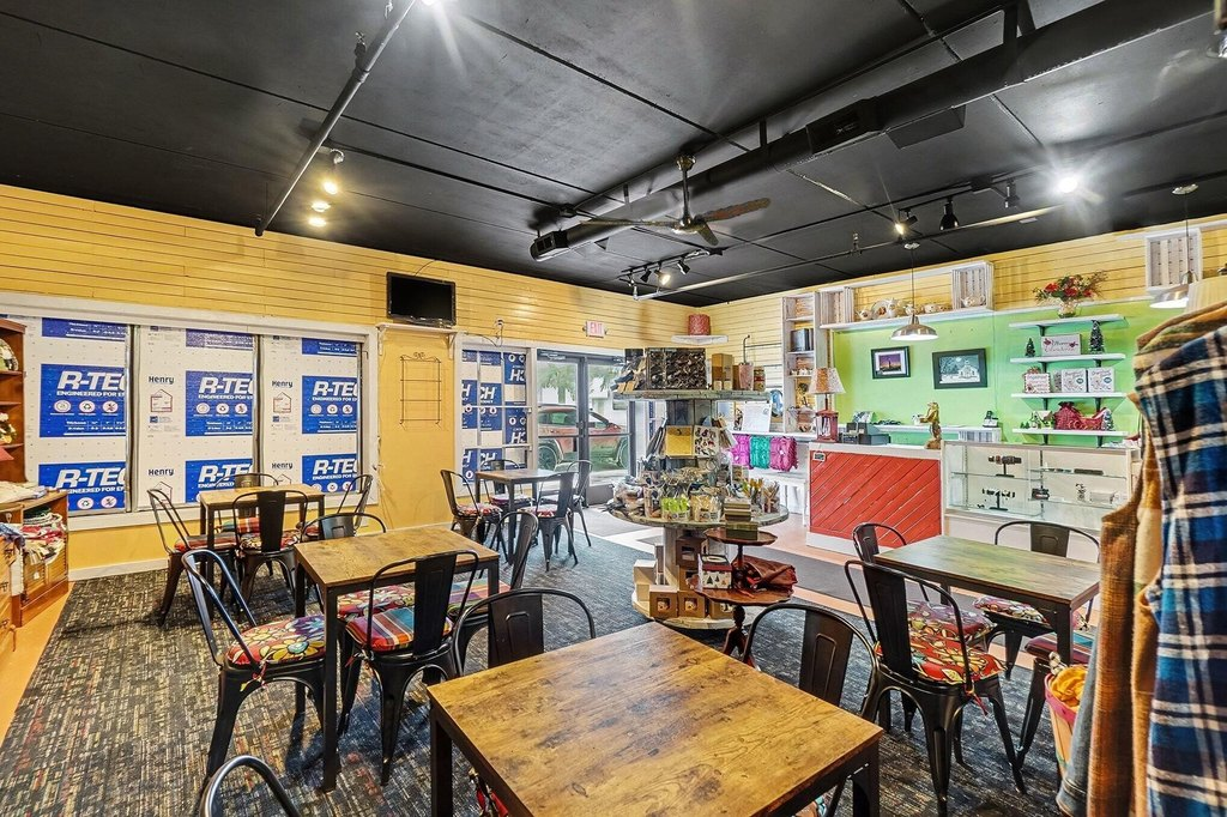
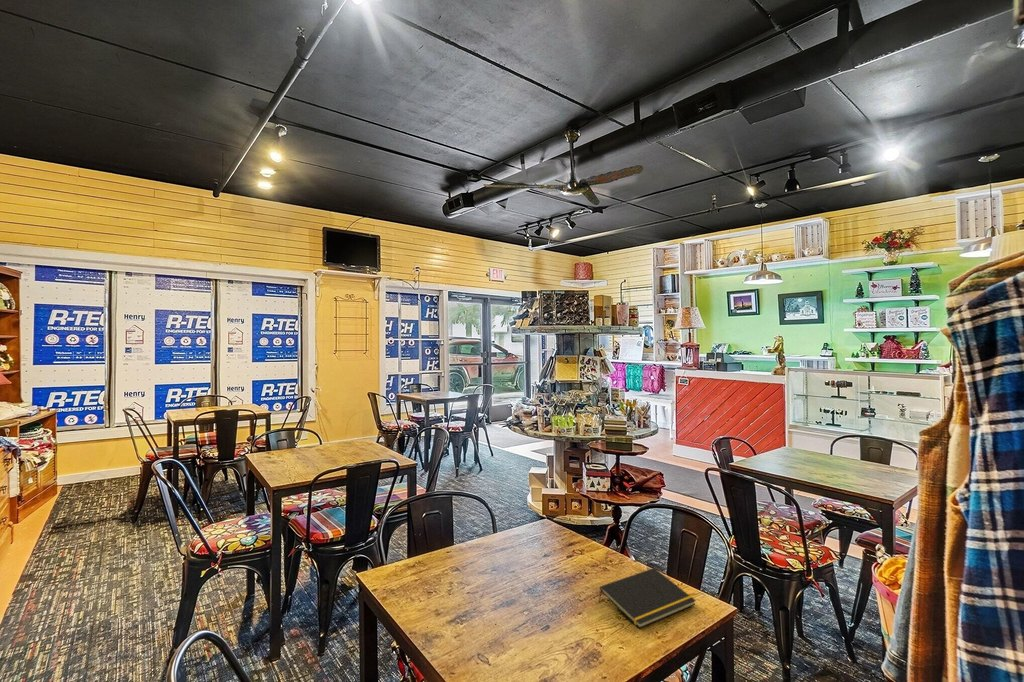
+ notepad (647, 595)
